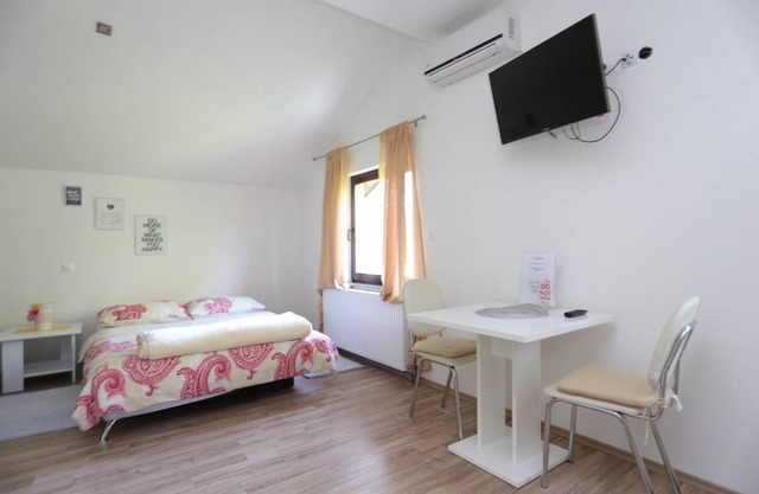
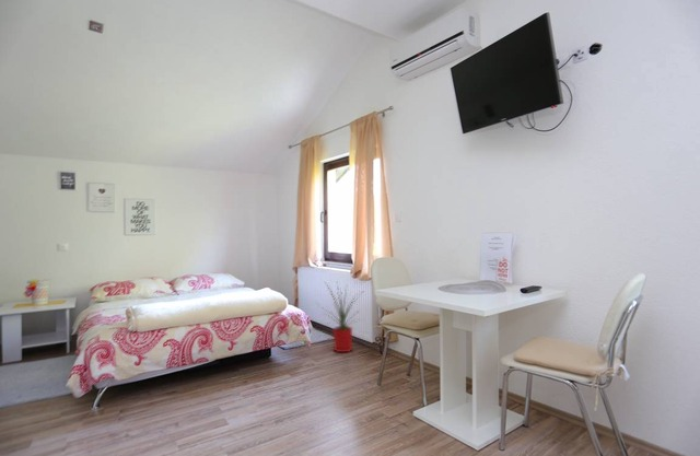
+ house plant (343, 314)
